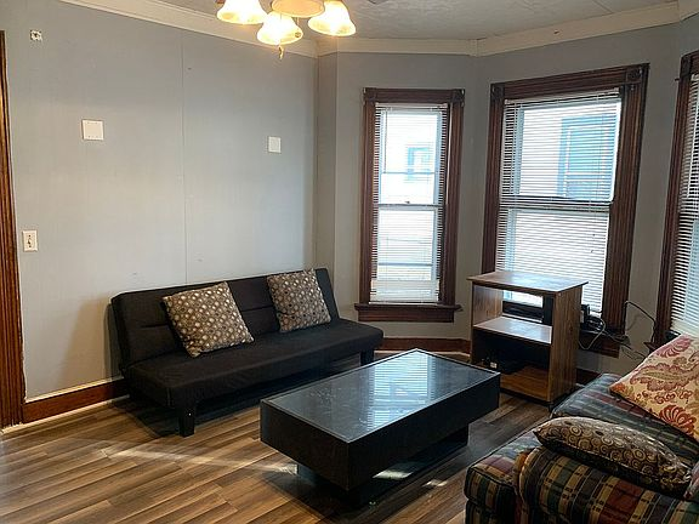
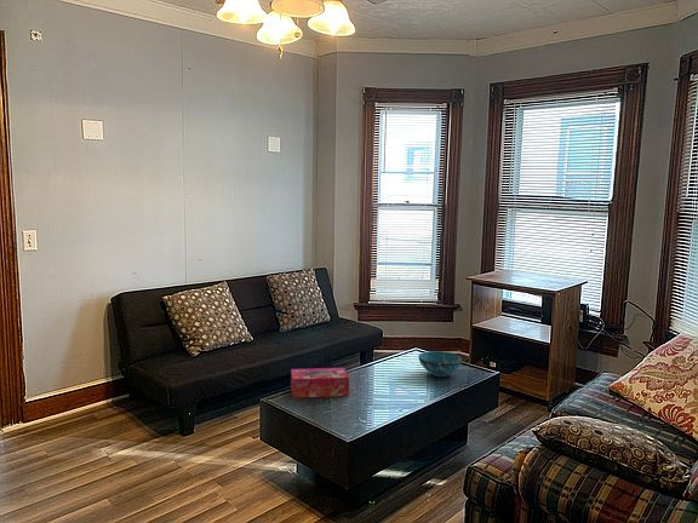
+ tissue box (319, 381)
+ decorative bowl (439, 364)
